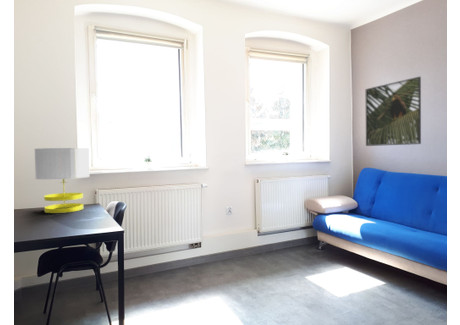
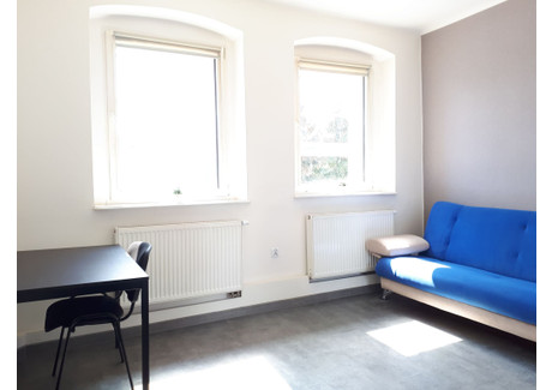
- table lamp (63, 179)
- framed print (390, 114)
